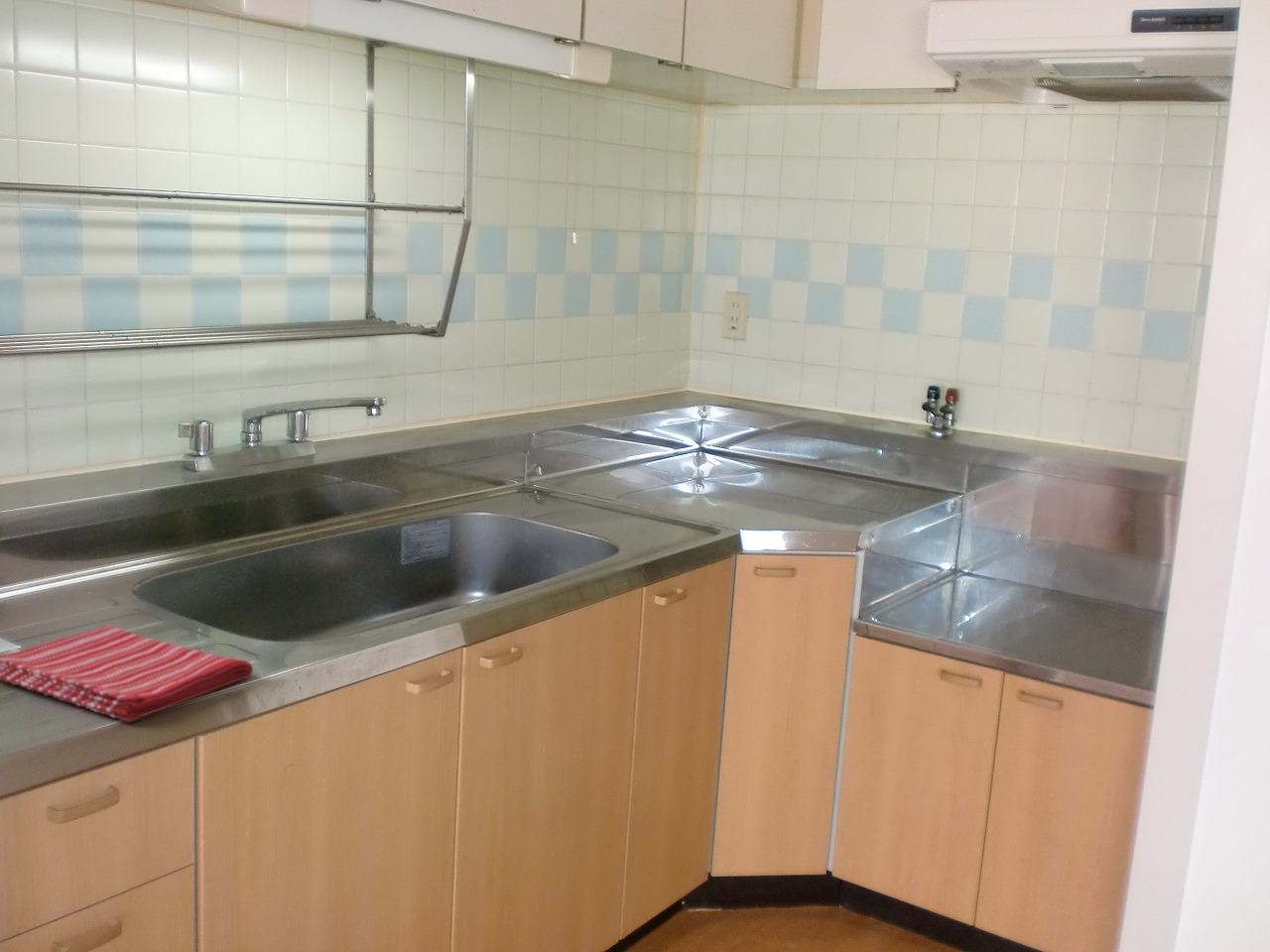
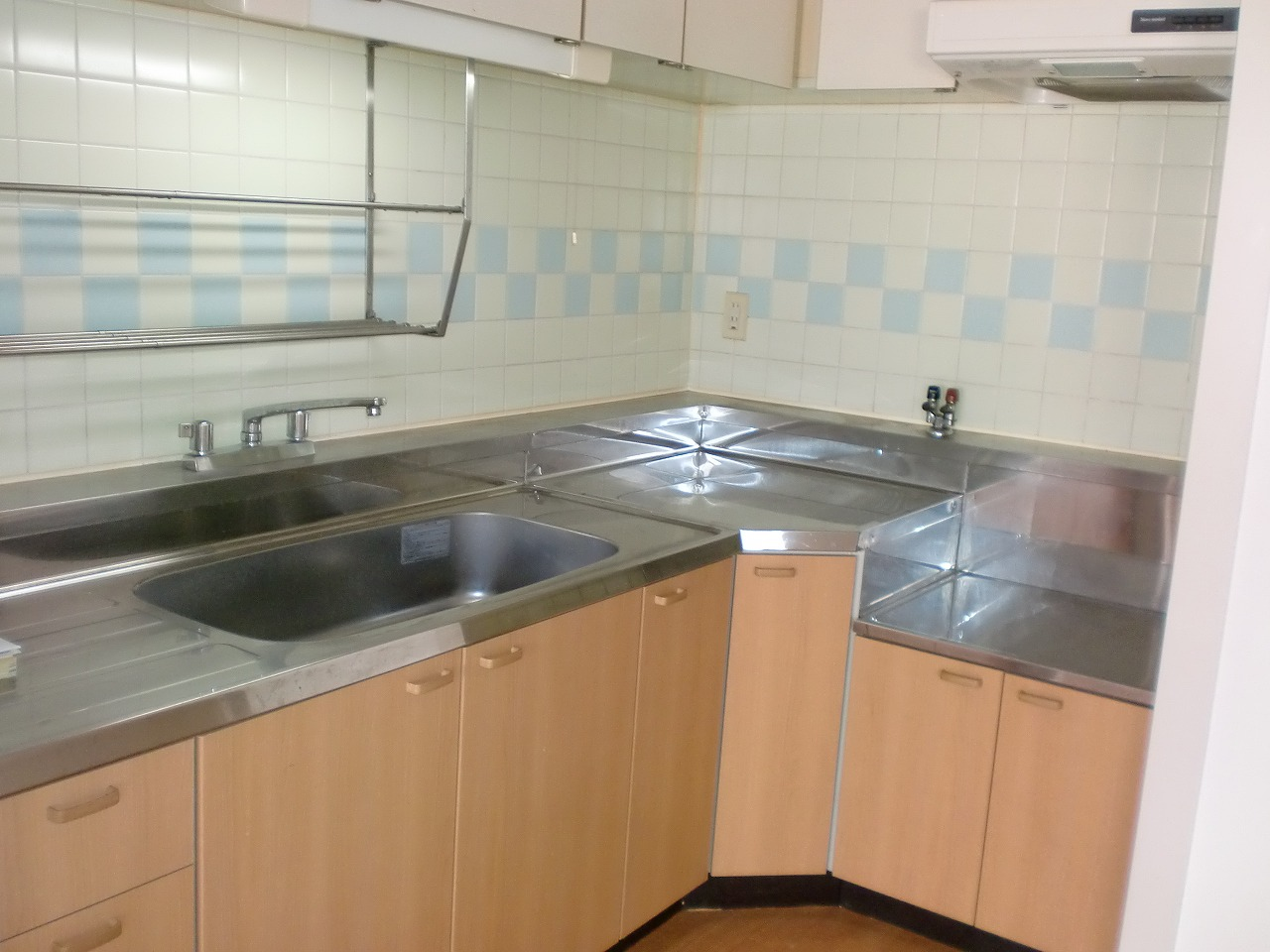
- dish towel (120, 665)
